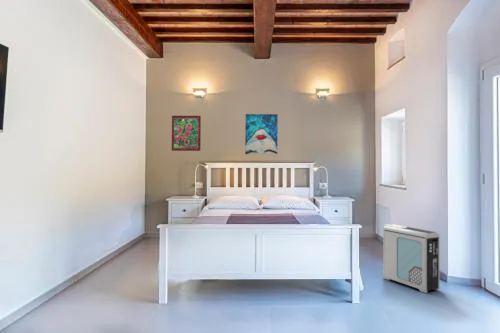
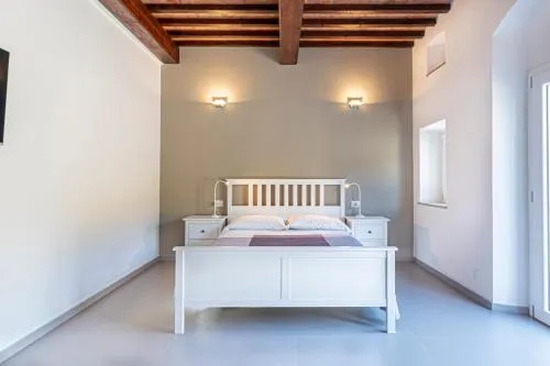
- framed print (186, 133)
- wall art (261, 134)
- air purifier (409, 256)
